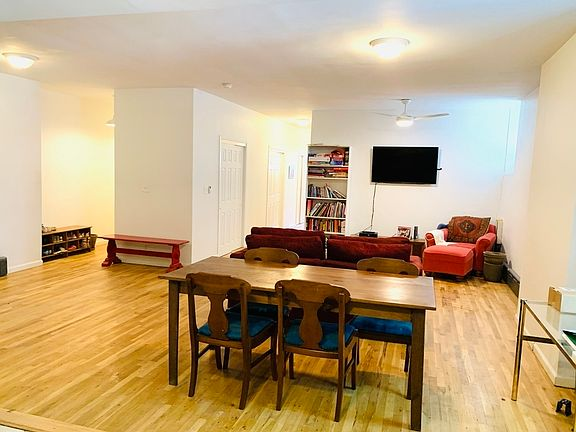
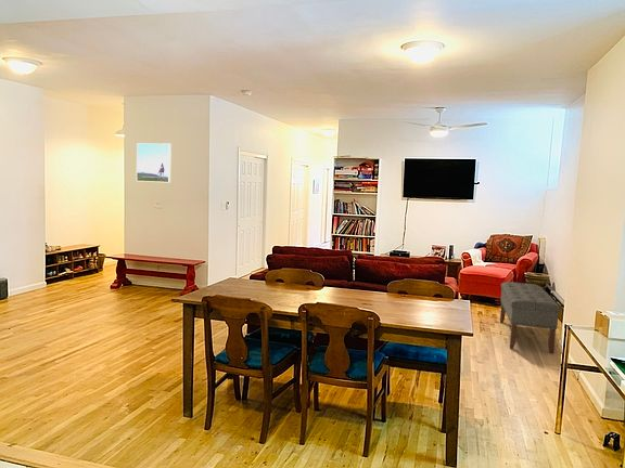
+ bench (525, 313)
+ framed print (153, 162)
